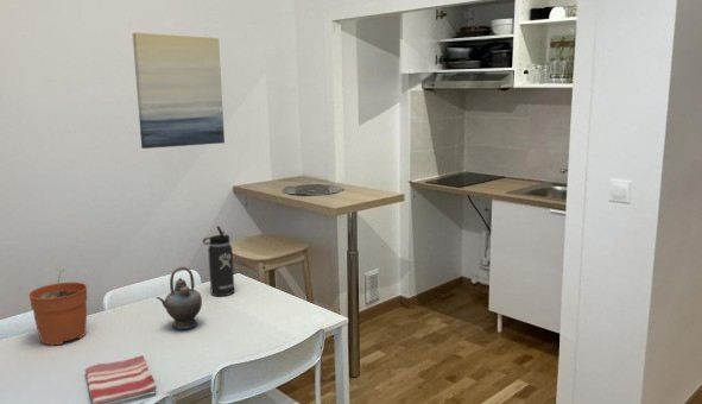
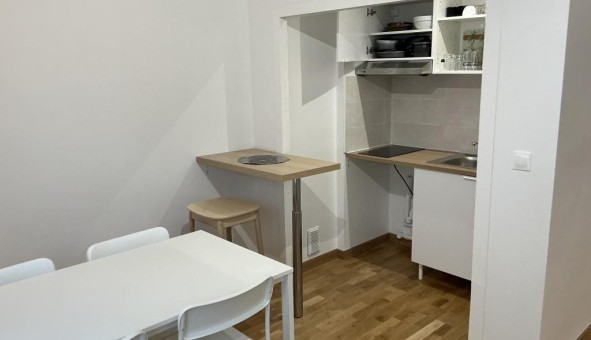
- wall art (181, 91)
- thermos bottle (217, 259)
- teapot (178, 297)
- dish towel (120, 379)
- plant pot (59, 301)
